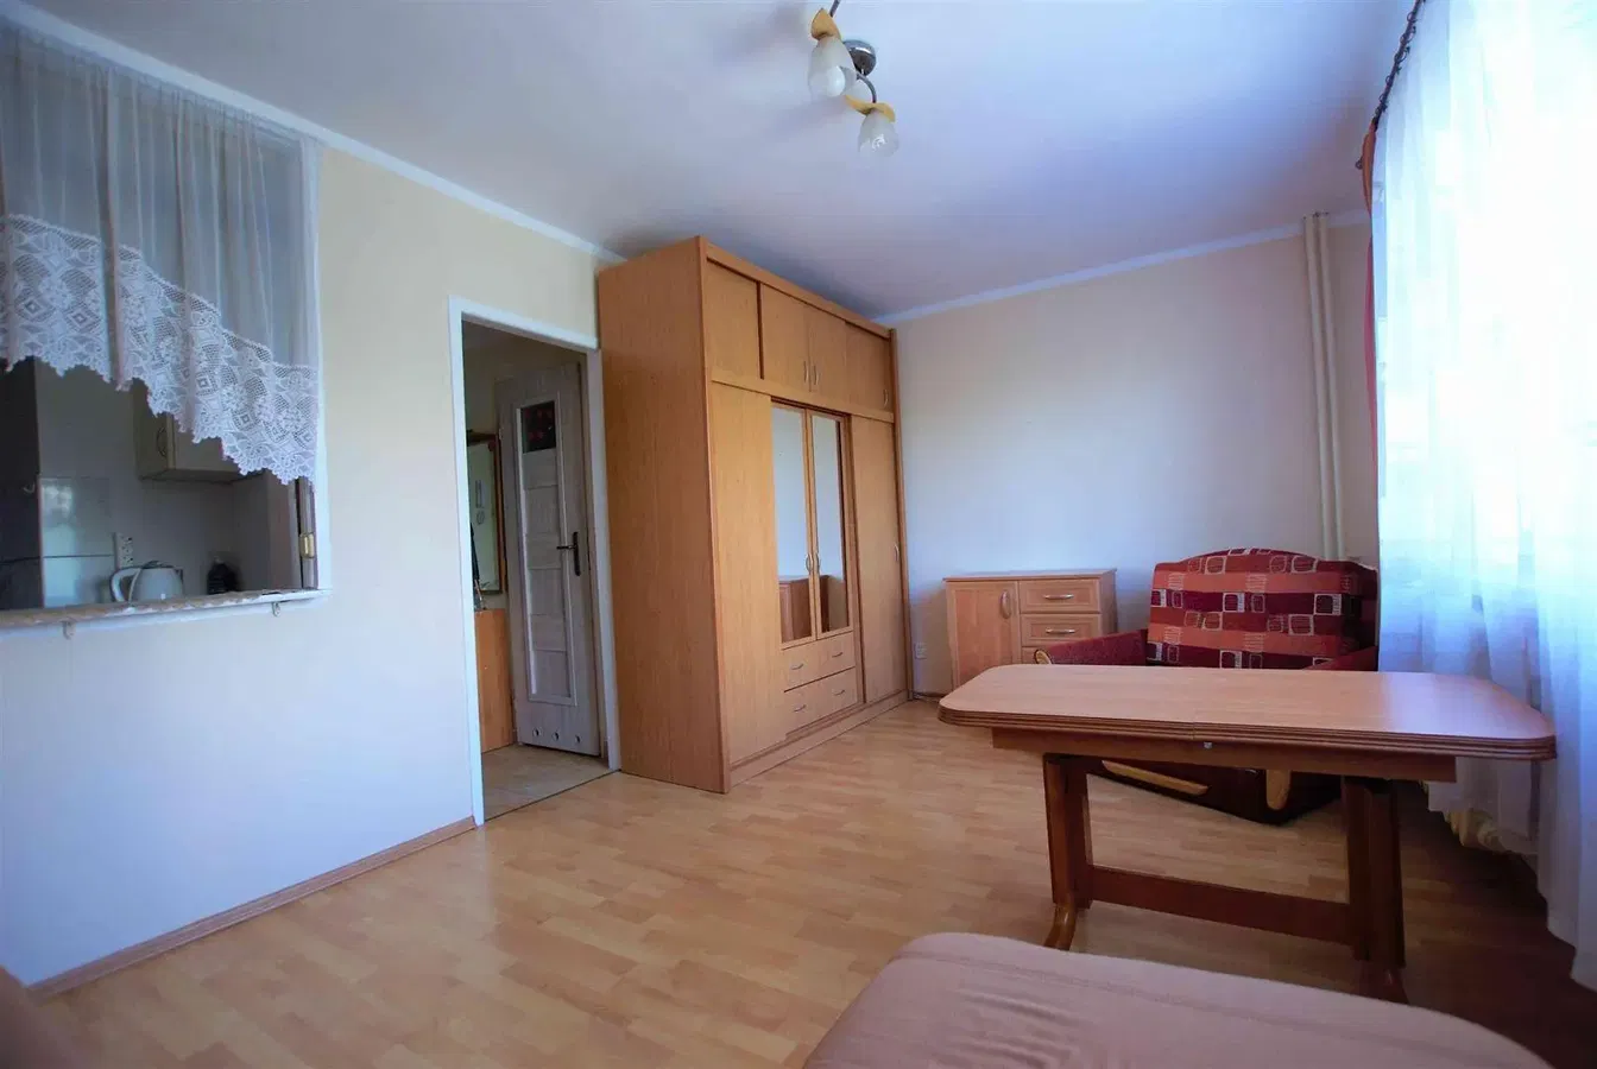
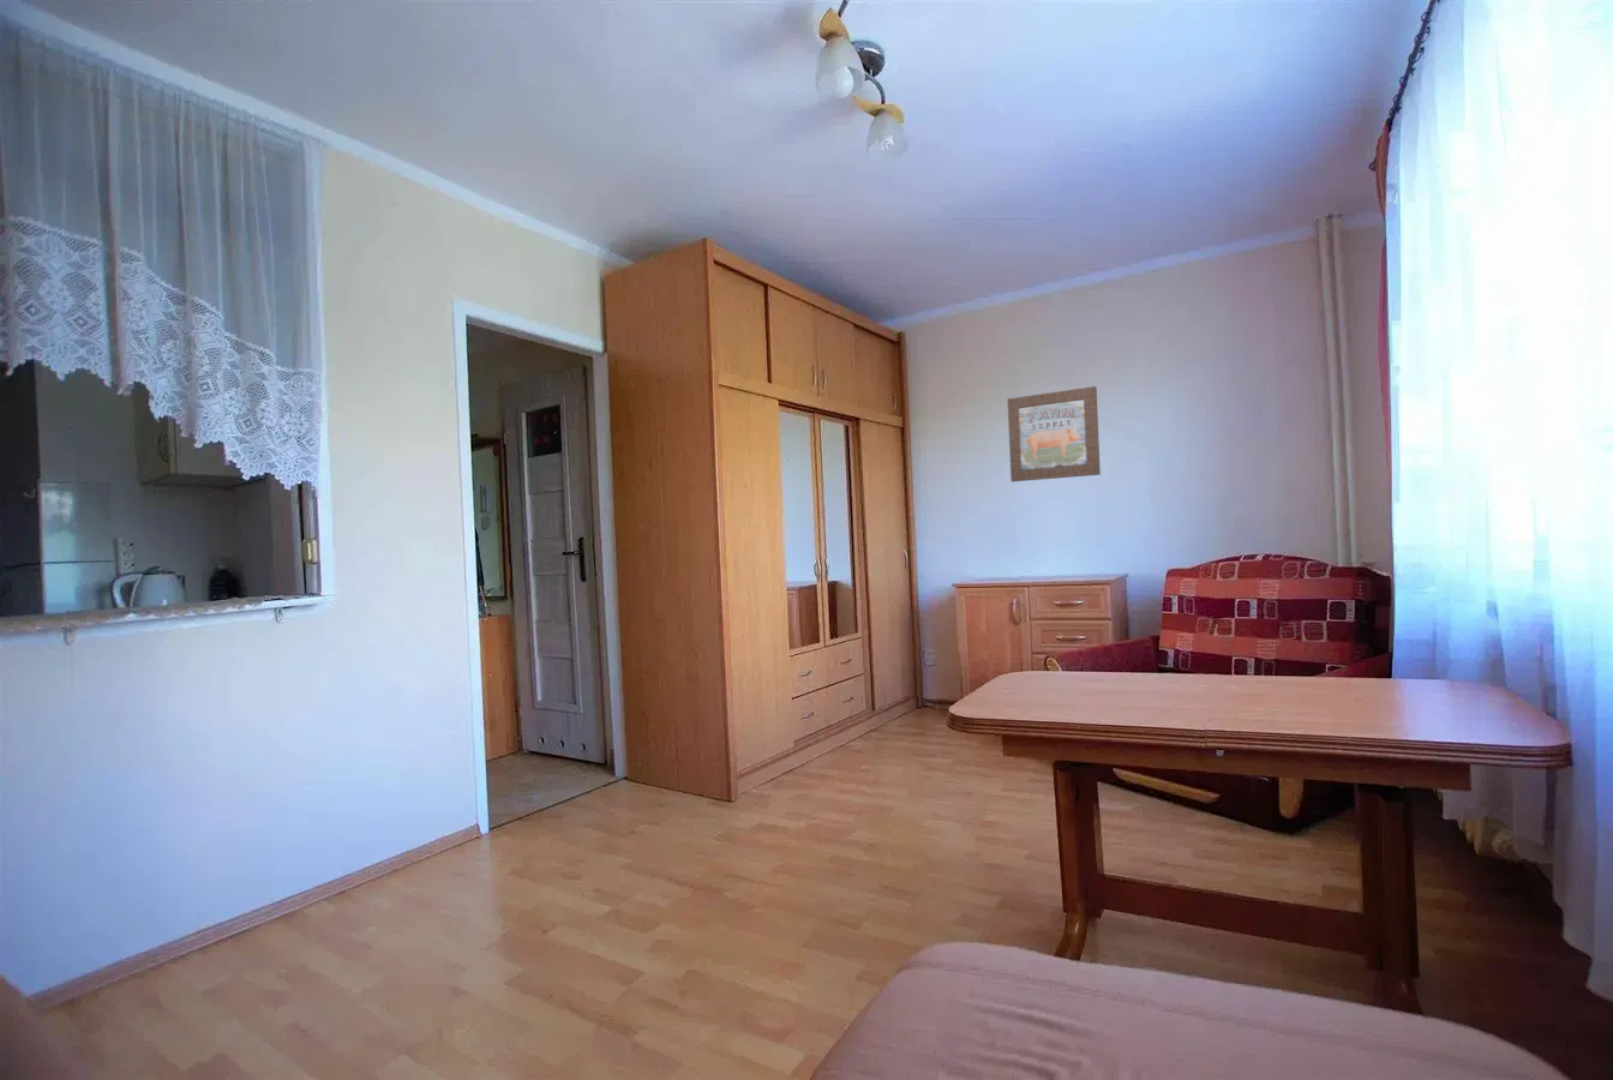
+ wall art (1052, 435)
